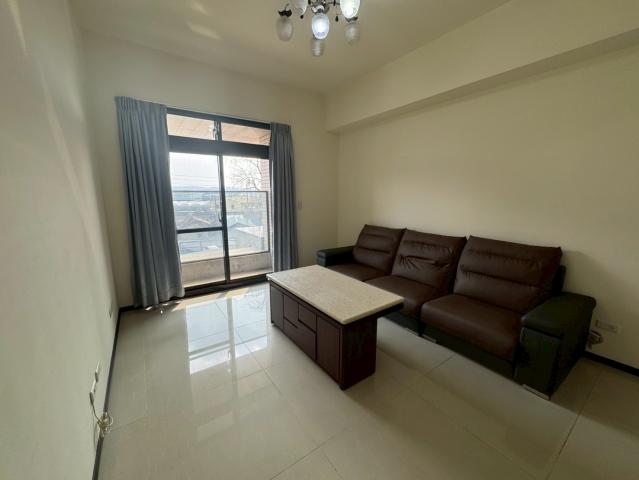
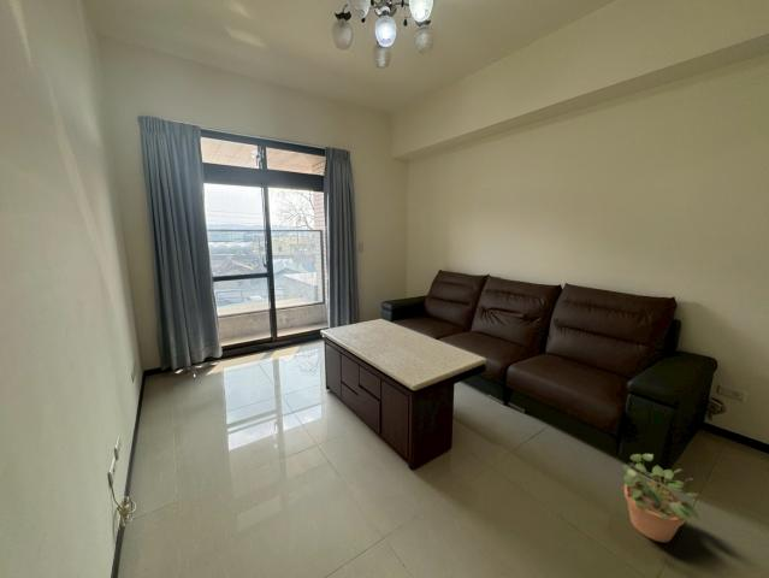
+ potted plant (656, 503)
